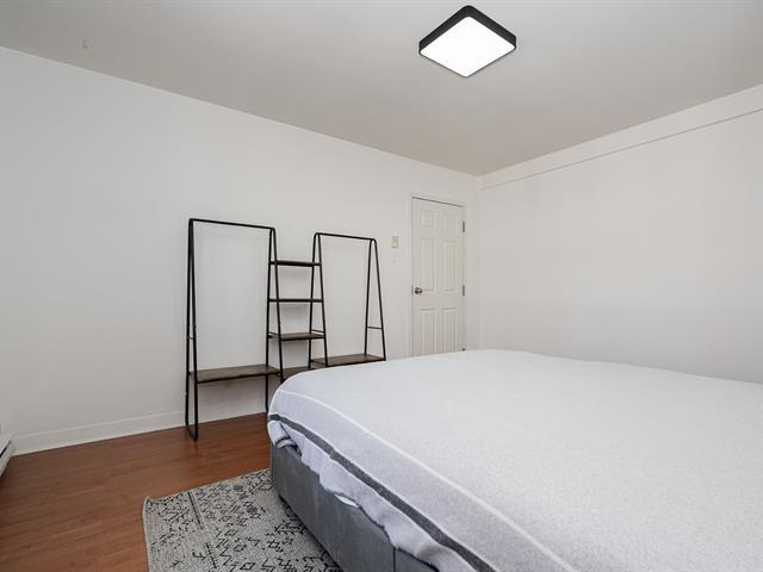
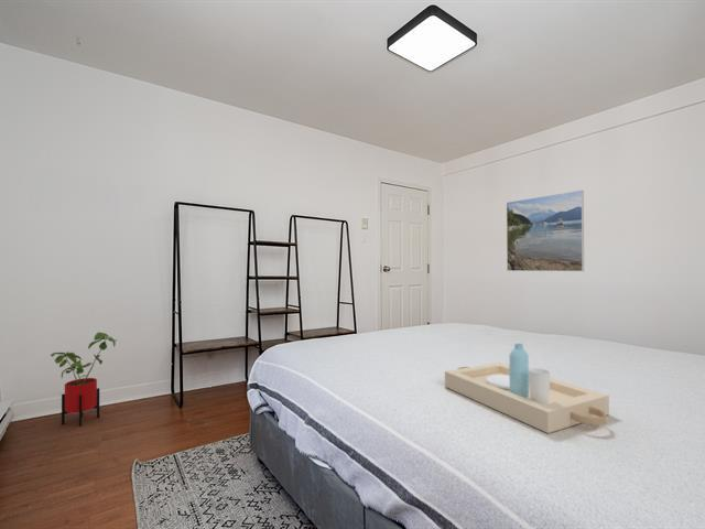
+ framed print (542, 234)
+ house plant (86, 376)
+ serving tray (518, 368)
